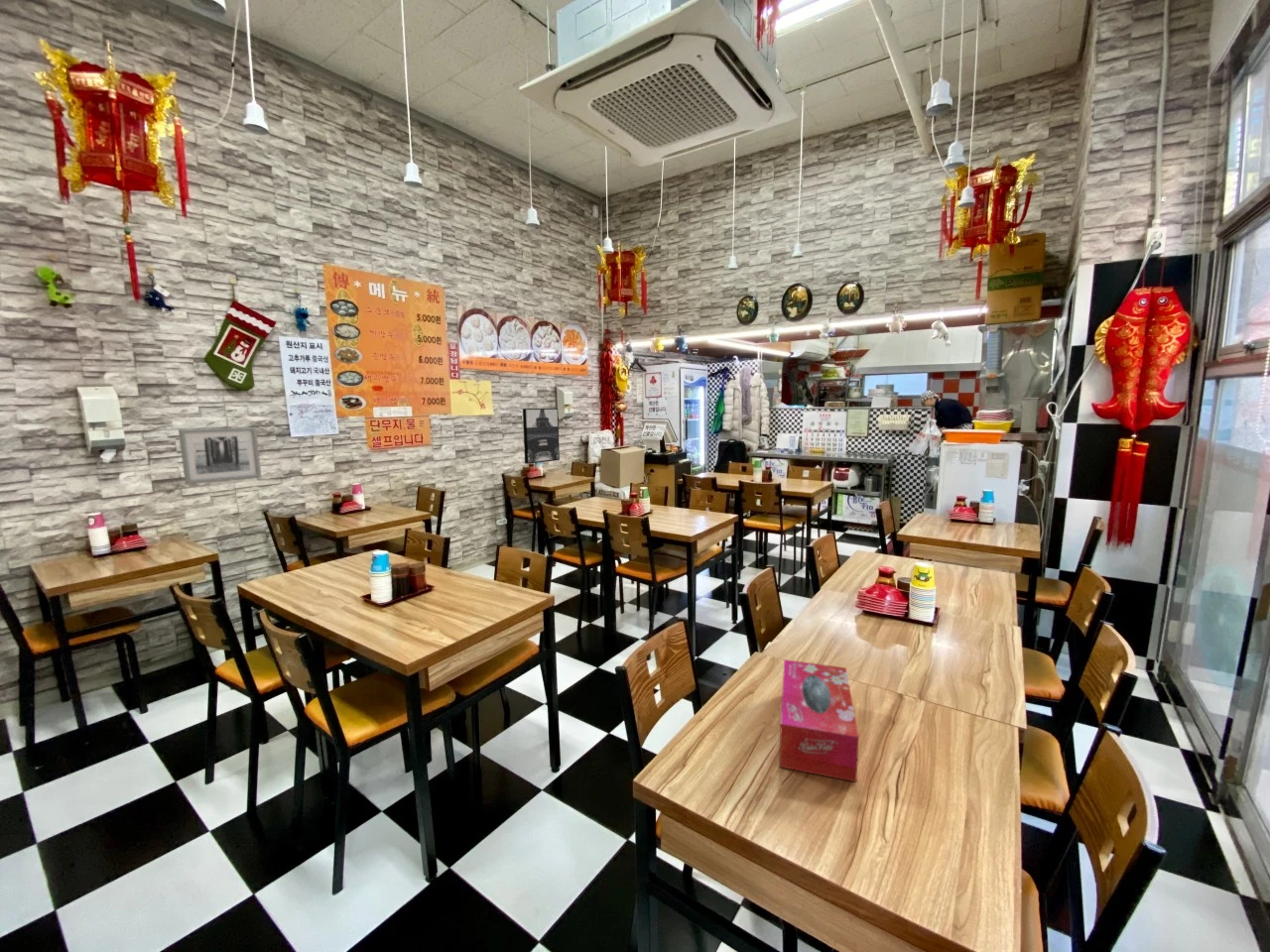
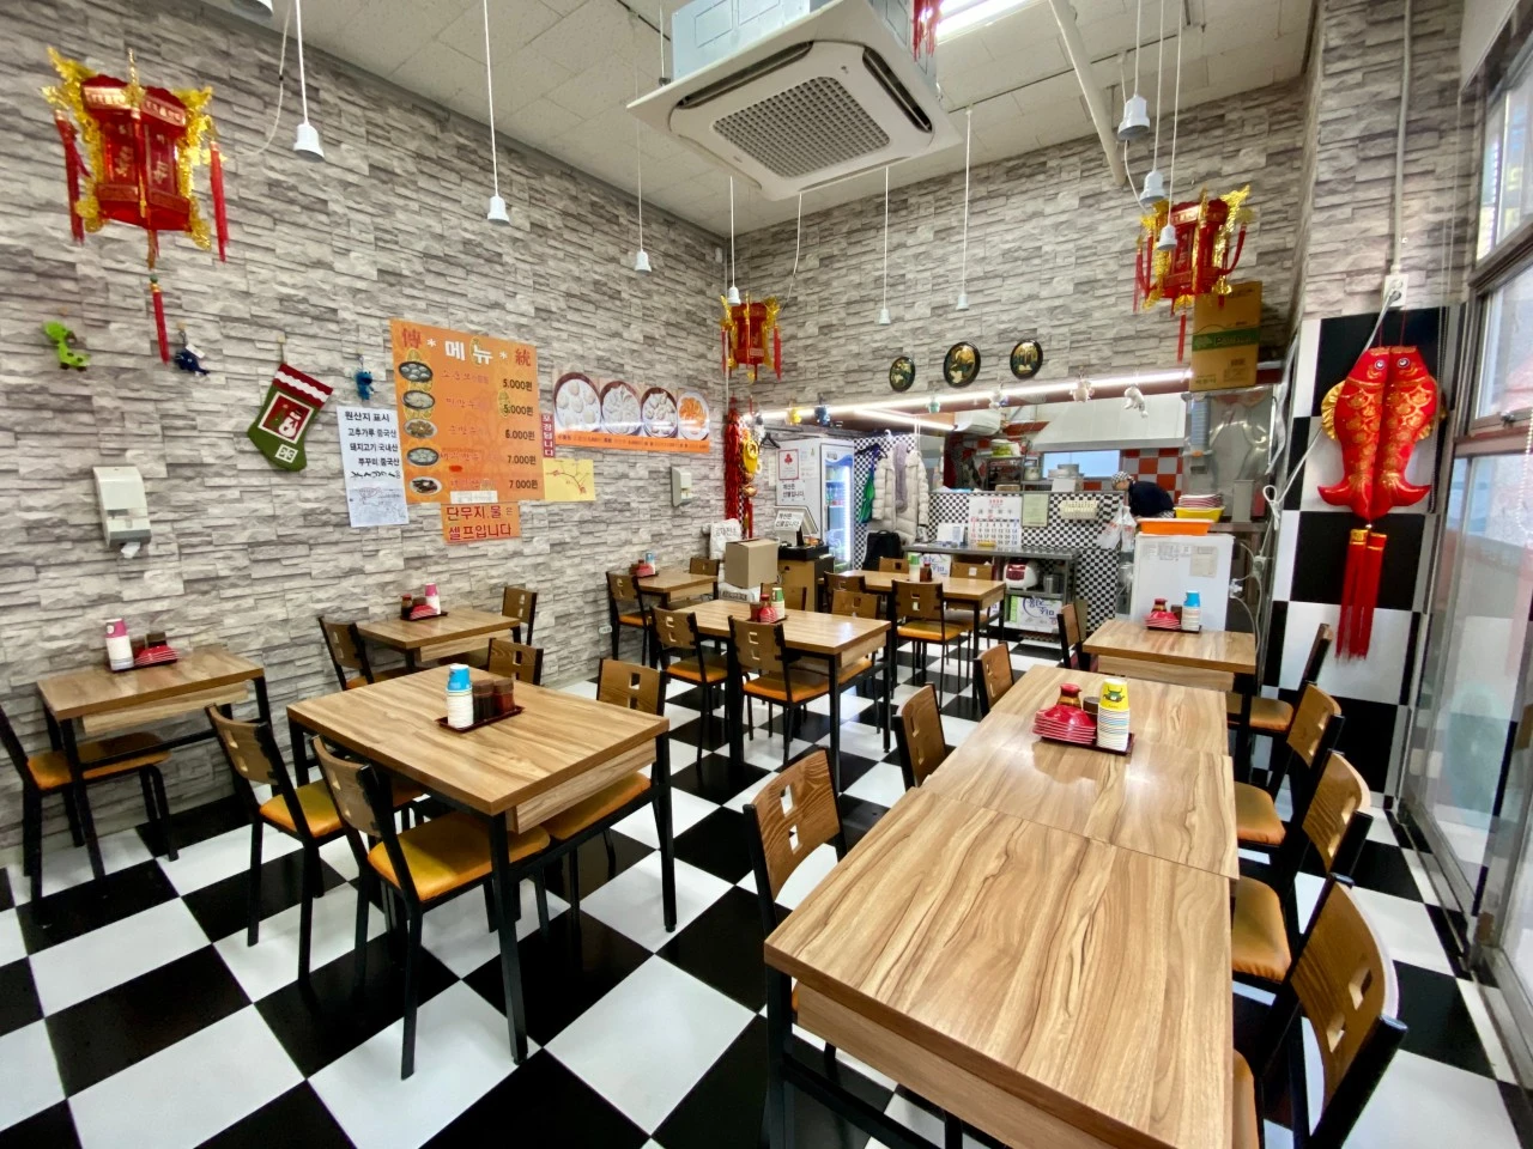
- wall art (542, 435)
- wall art (221, 454)
- tissue box (816, 712)
